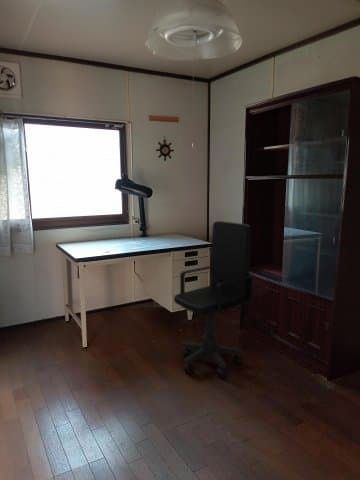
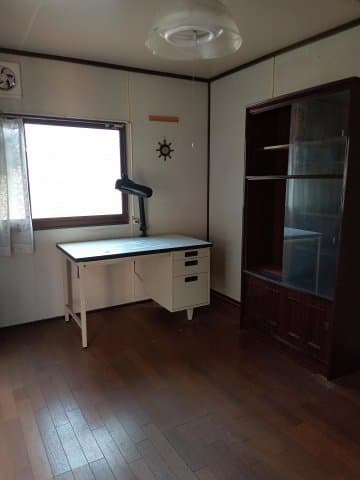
- office chair (210, 296)
